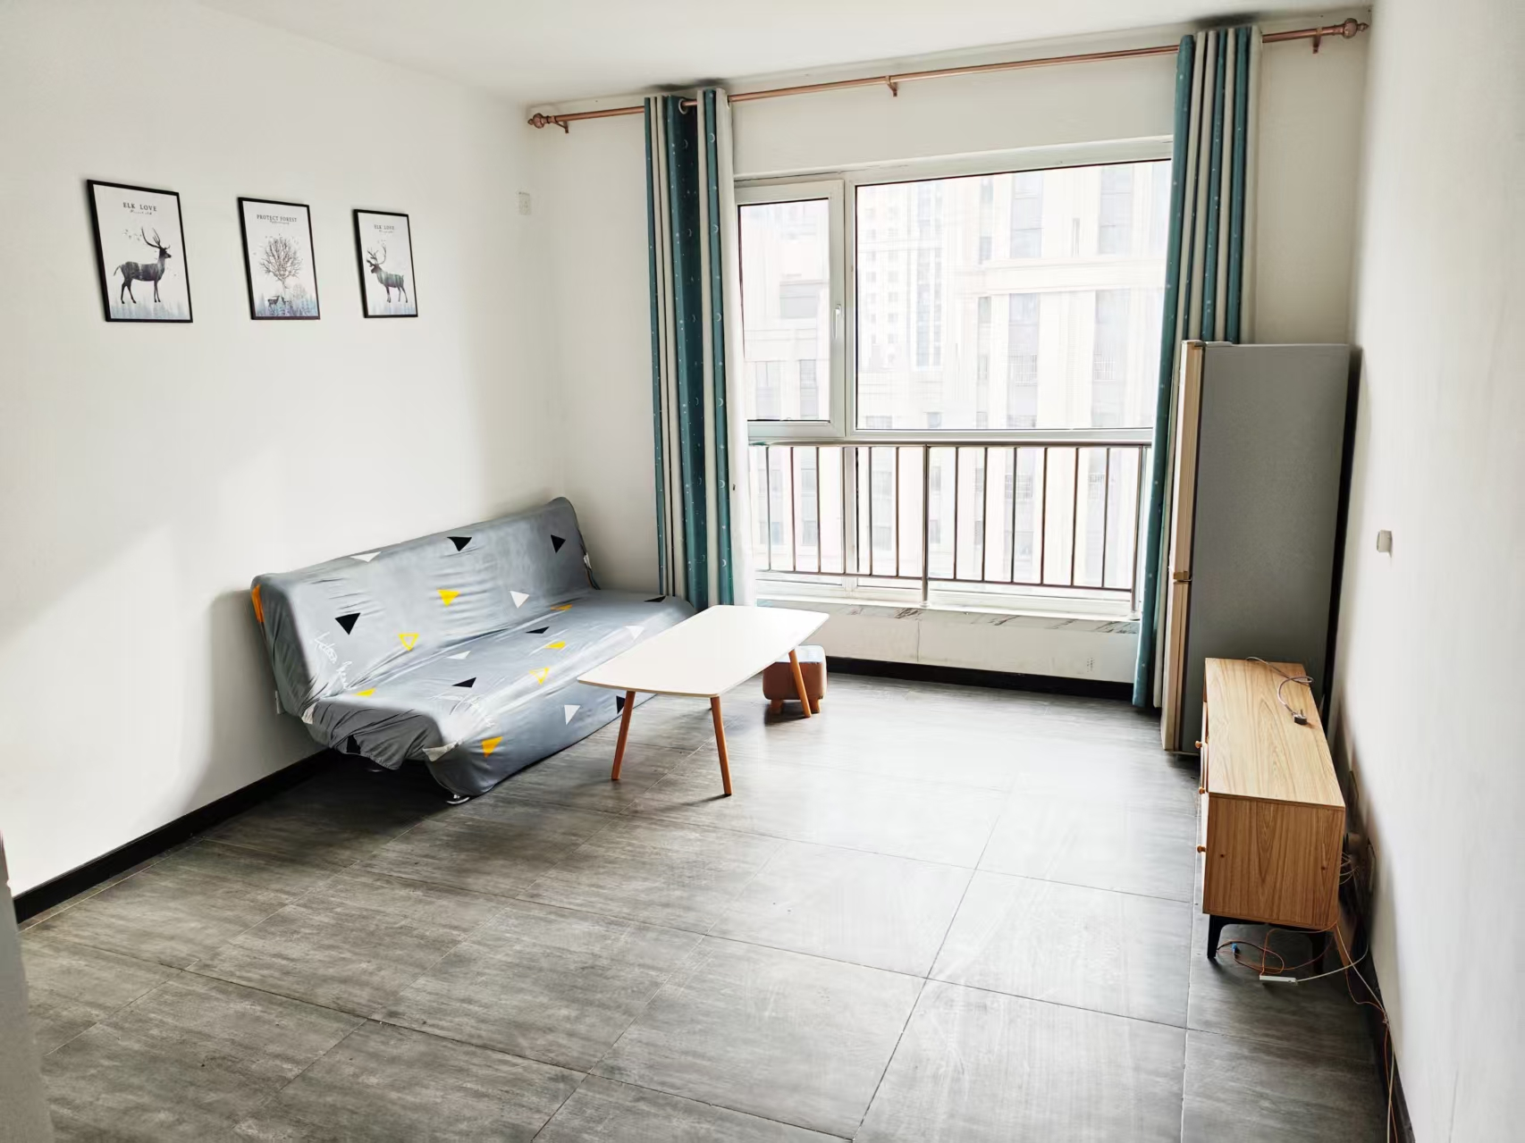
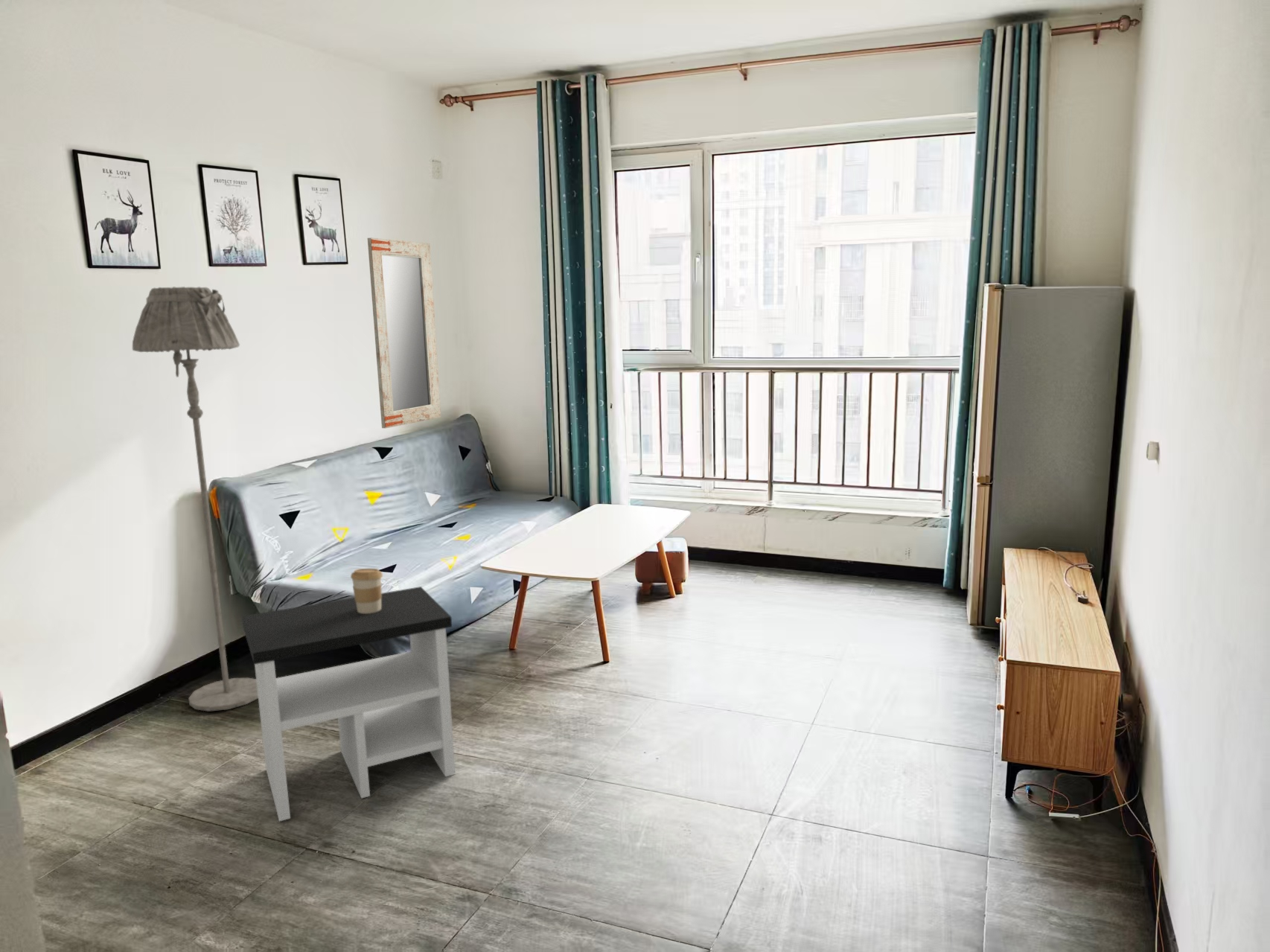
+ floor lamp (204, 500)
+ coffee cup (368, 588)
+ side table (352, 695)
+ home mirror (406, 333)
